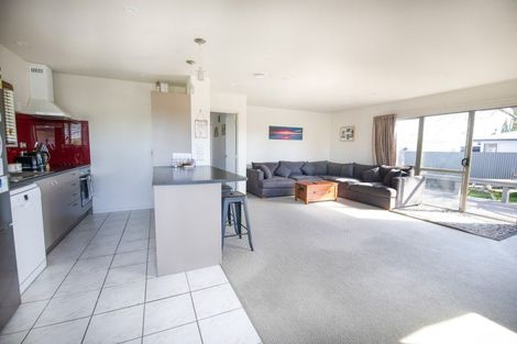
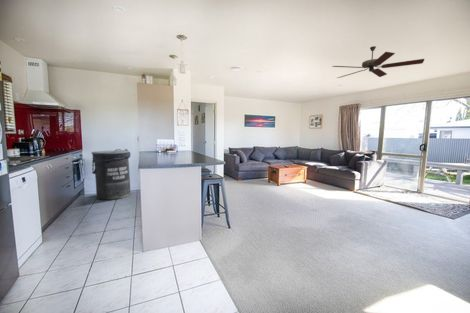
+ trash can (112, 172)
+ ceiling fan (375, 59)
